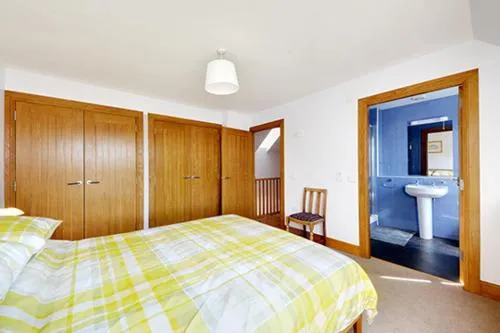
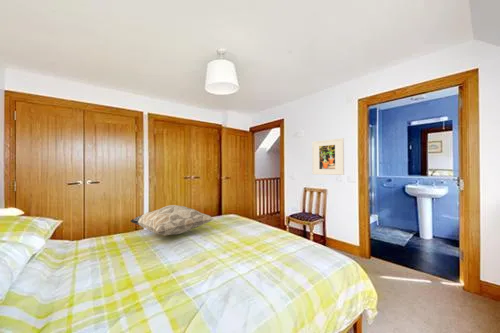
+ decorative pillow (172, 219)
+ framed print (327, 157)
